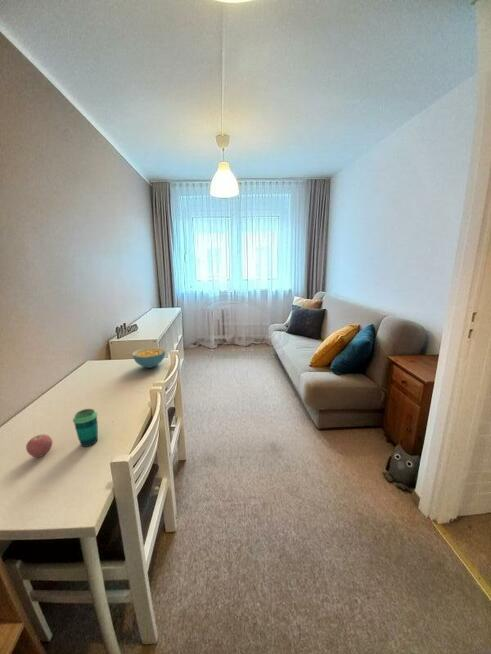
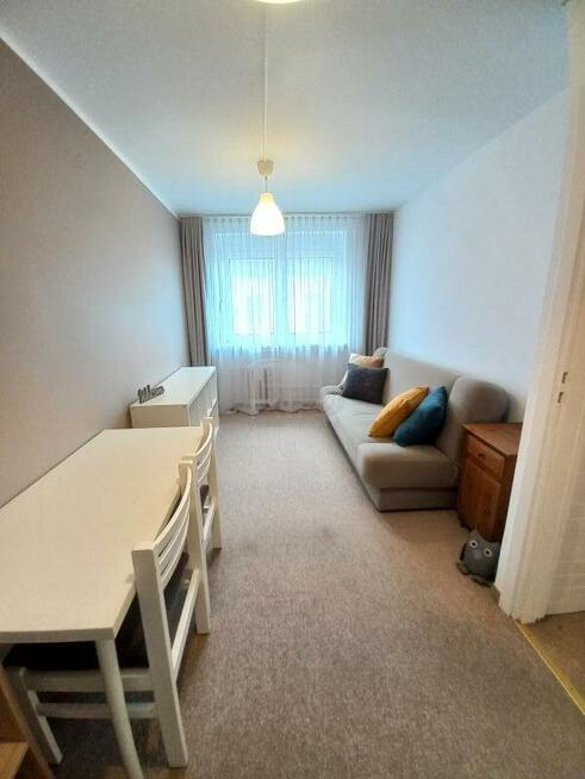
- cup (87, 427)
- cereal bowl (149, 359)
- apple (39, 445)
